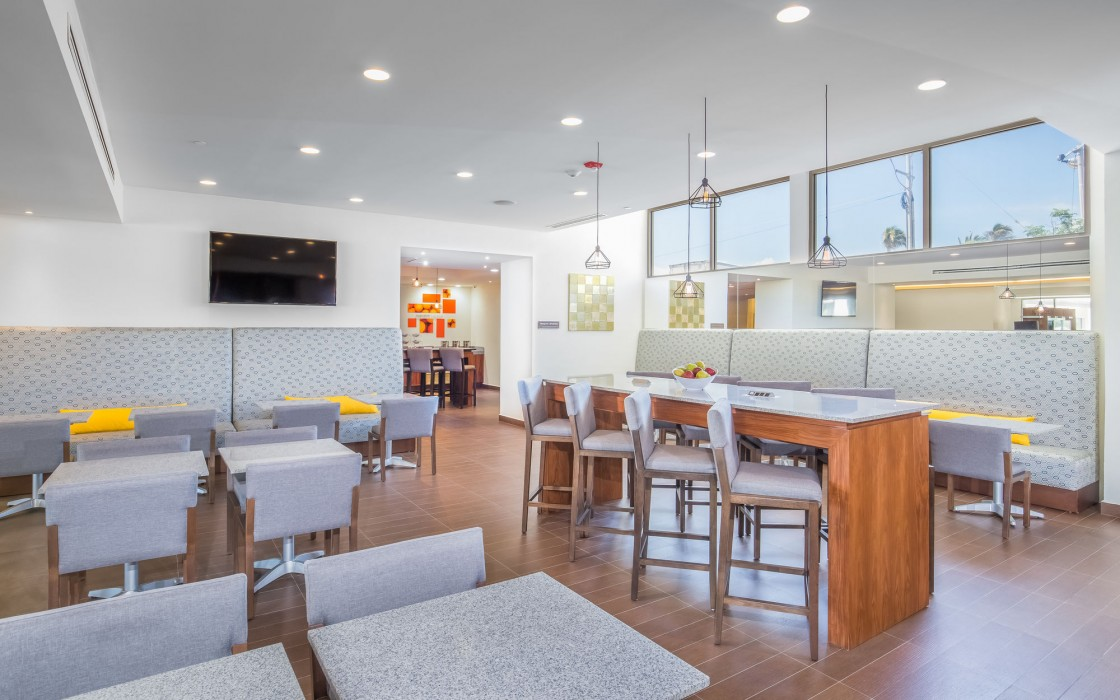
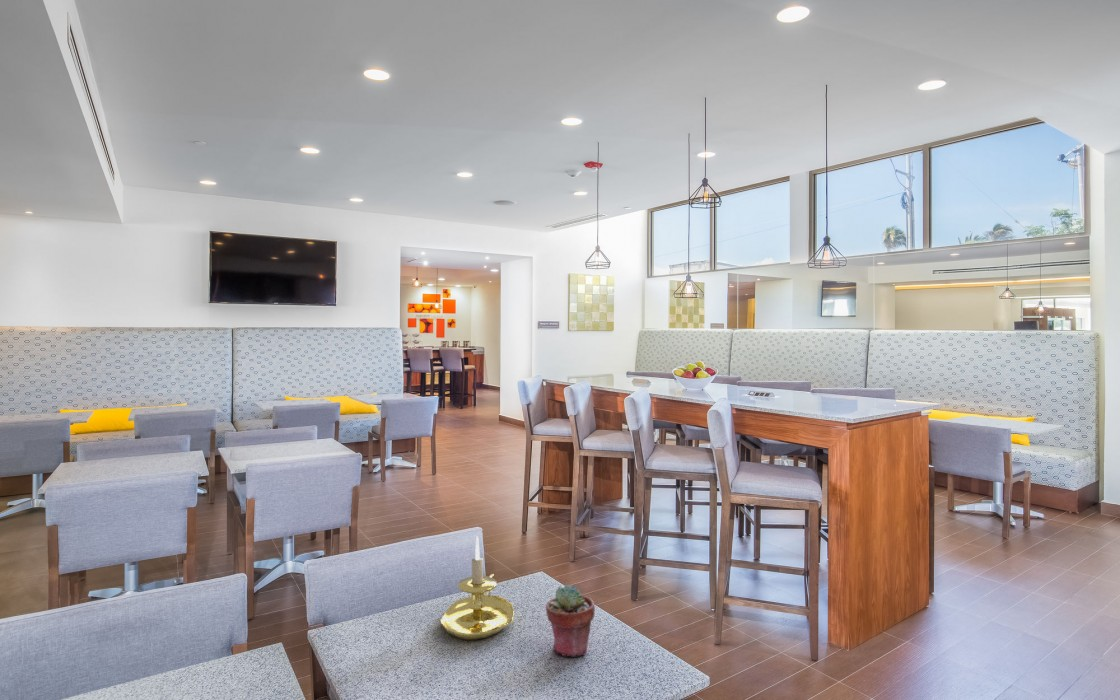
+ potted succulent (570, 617)
+ candle holder (479, 576)
